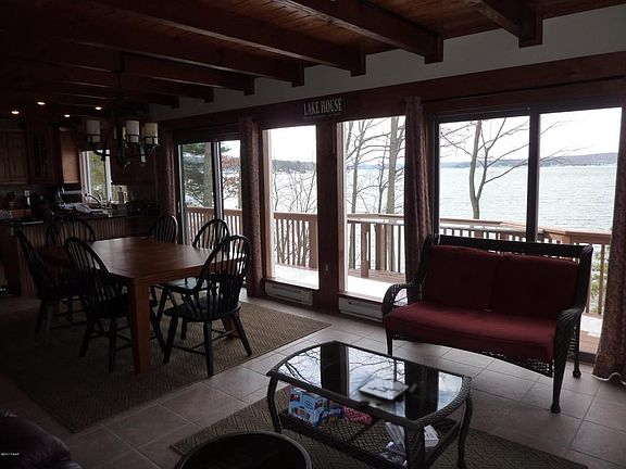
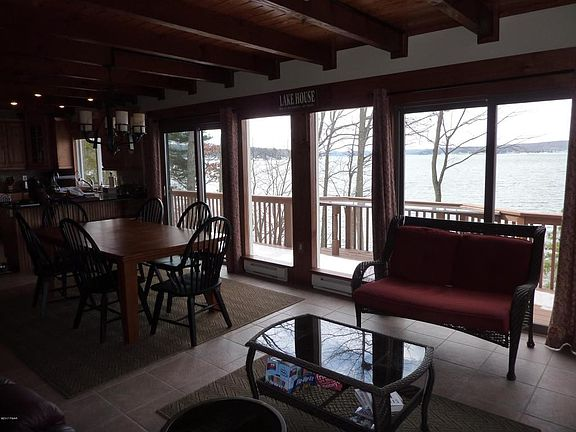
- board game (380, 390)
